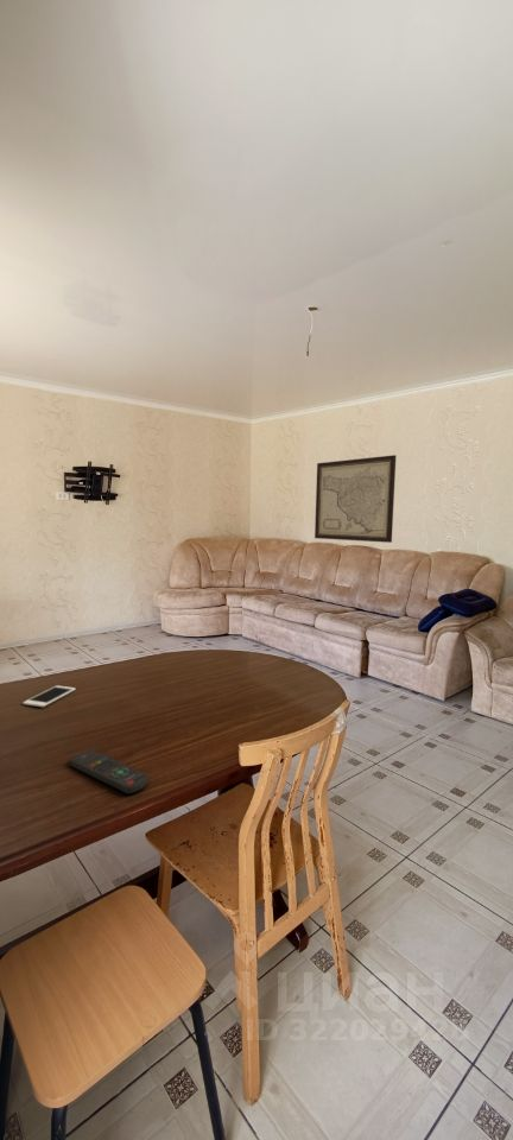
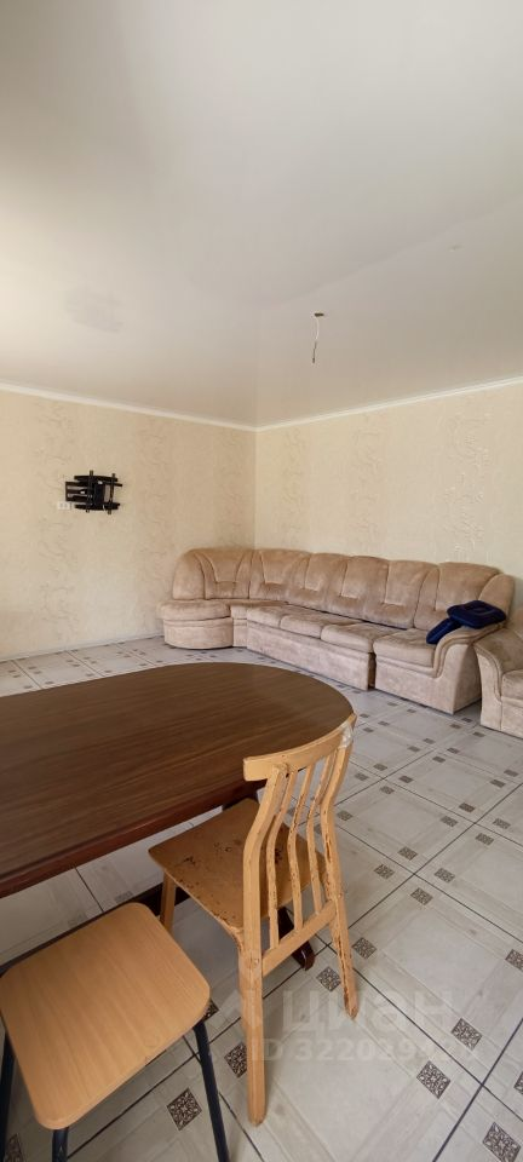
- cell phone (50, 695)
- wall art (352, 500)
- remote control (108, 770)
